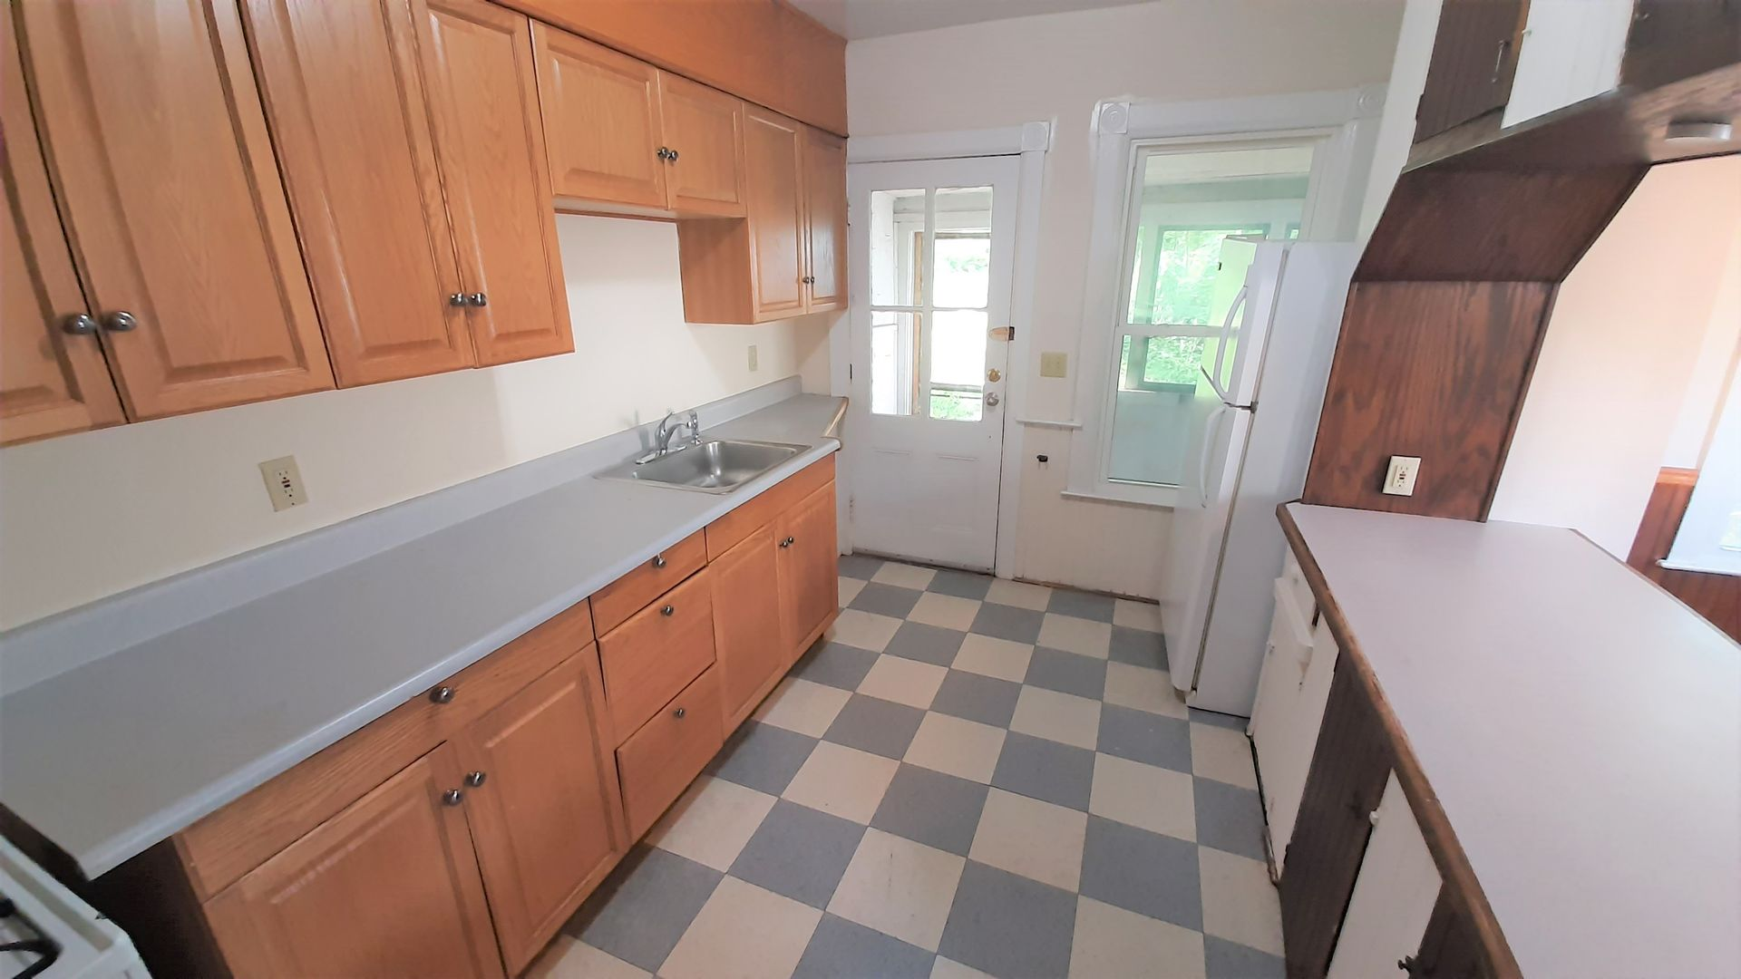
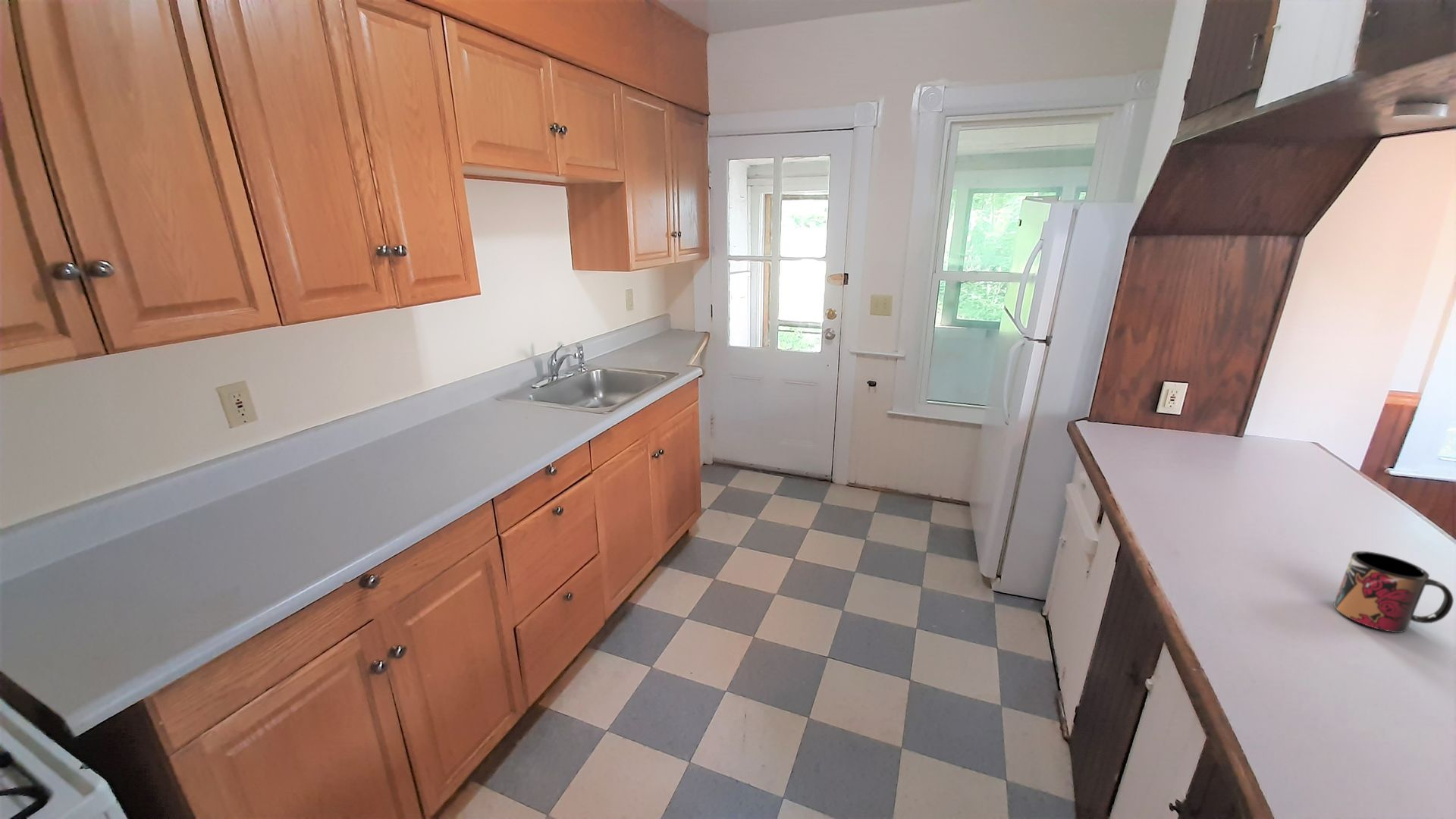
+ mug (1395, 594)
